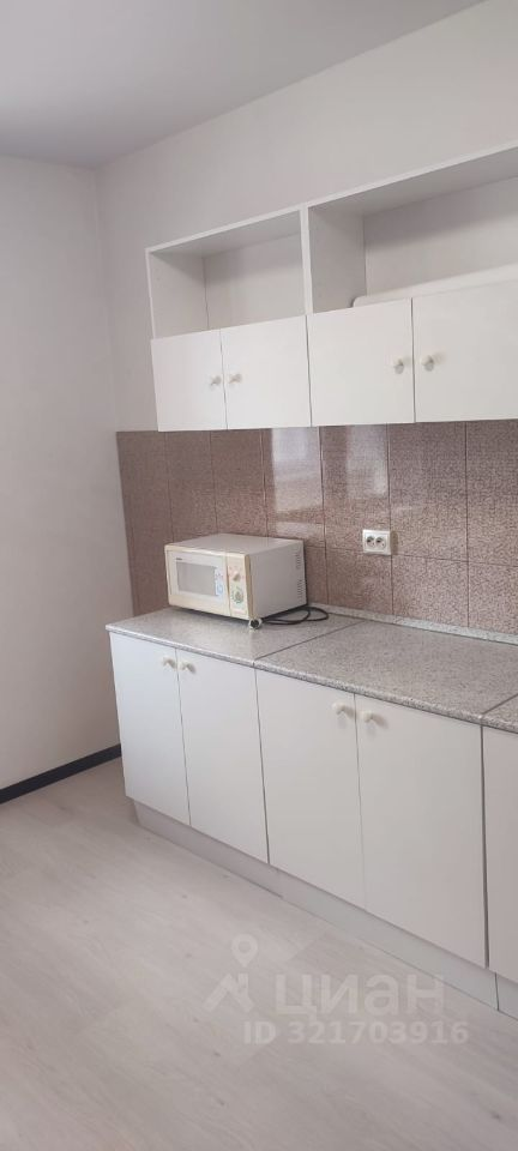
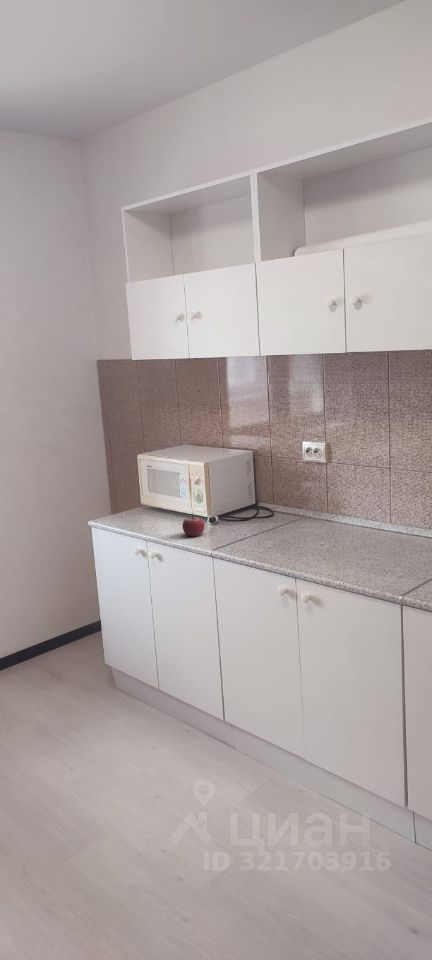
+ fruit (193, 524)
